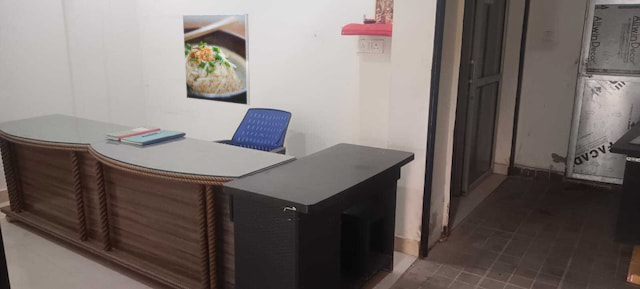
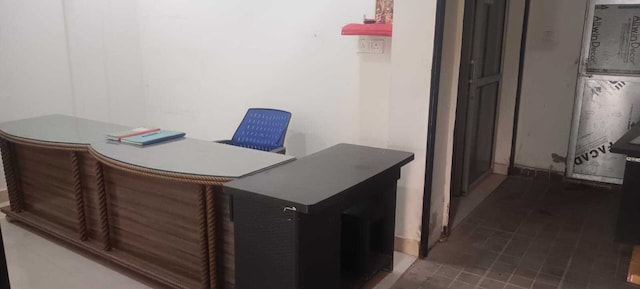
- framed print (215, 58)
